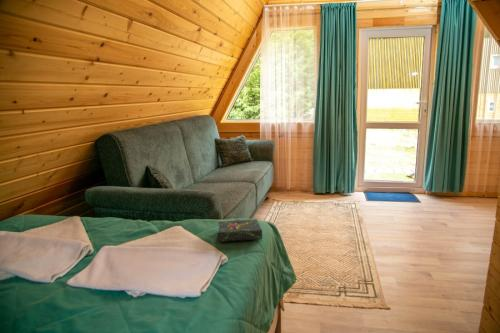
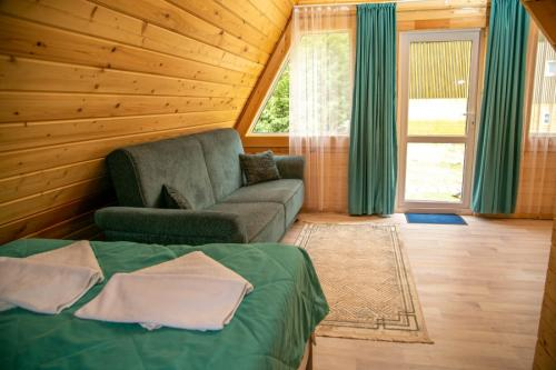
- book (239, 230)
